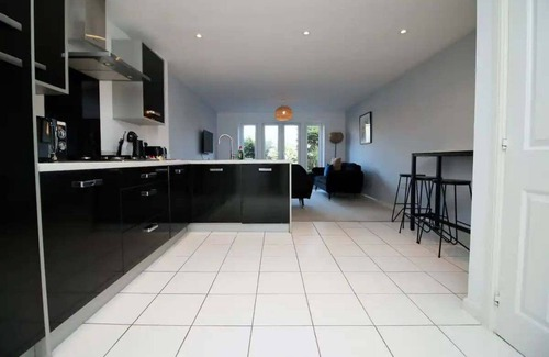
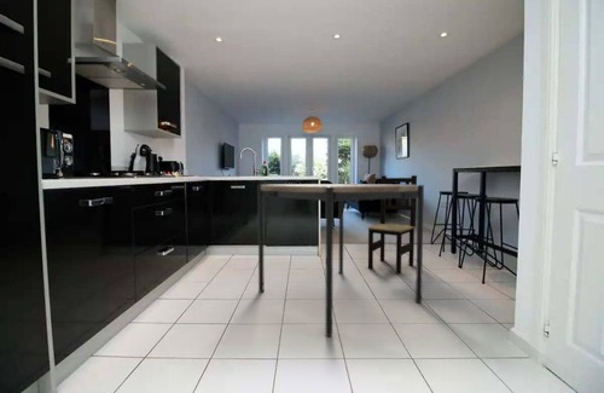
+ dining table (339, 241)
+ dining chair (391, 224)
